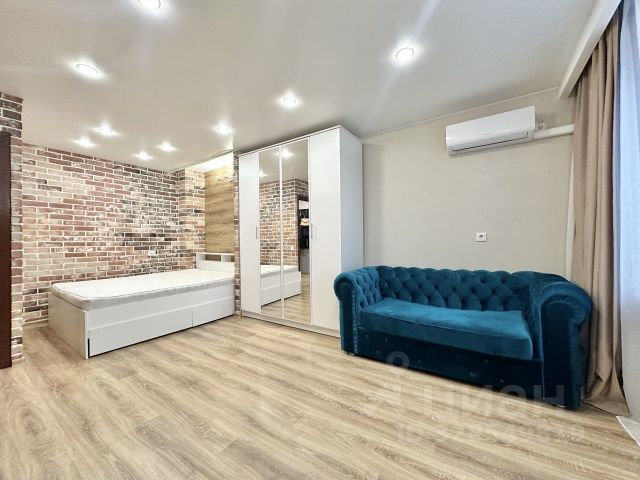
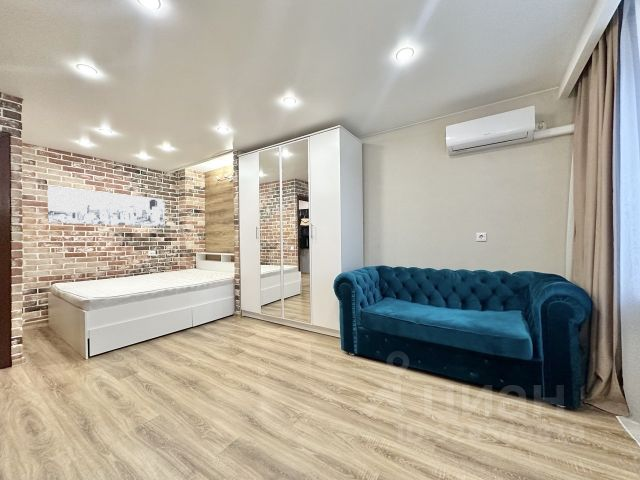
+ wall art (114, 209)
